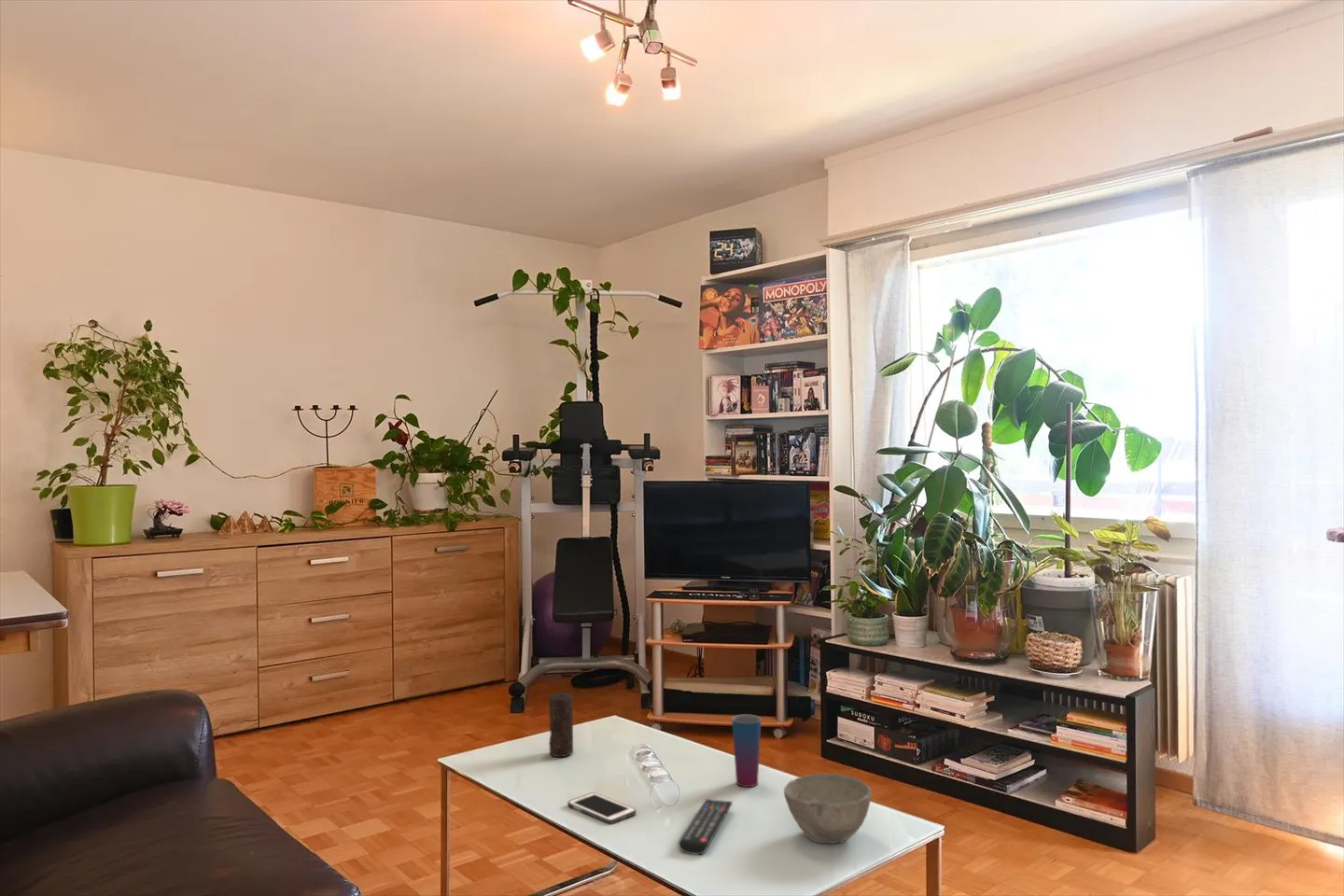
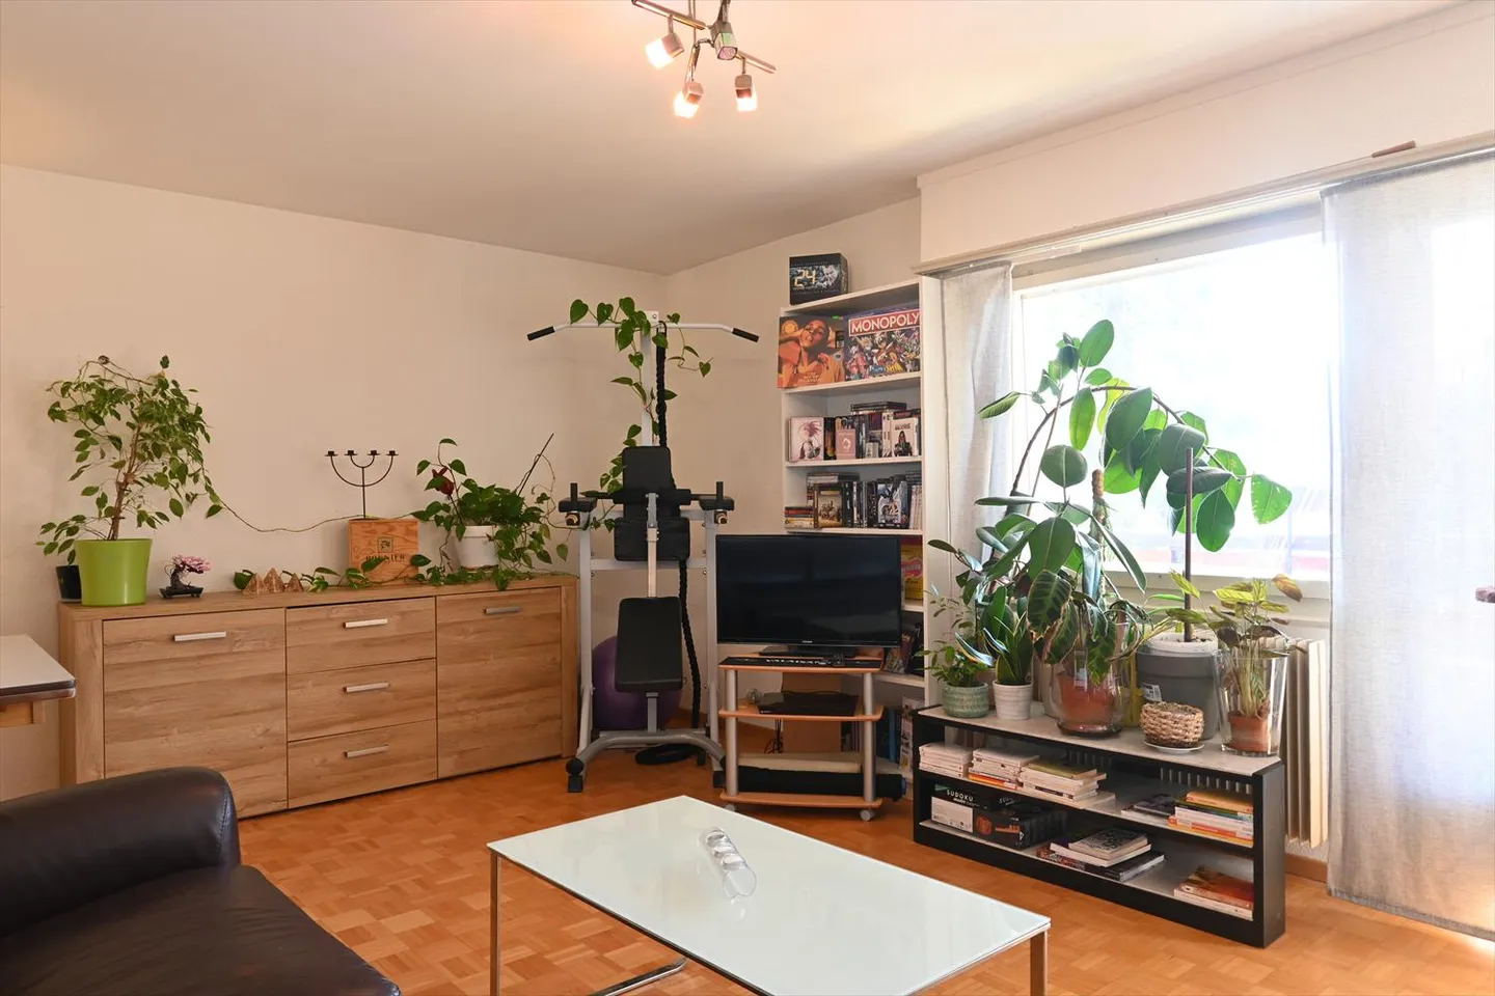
- remote control (707, 824)
- candle (561, 724)
- bowl (828, 811)
- cell phone (601, 807)
- cup (747, 750)
